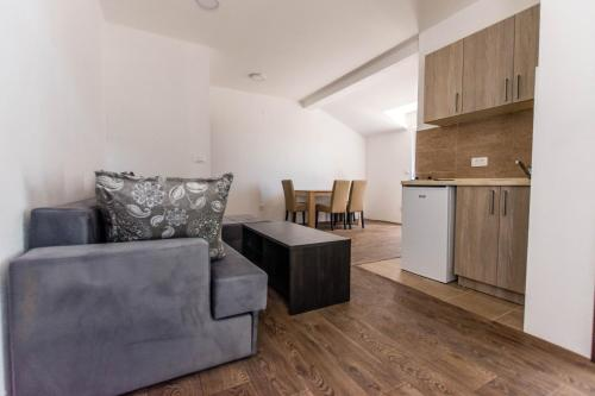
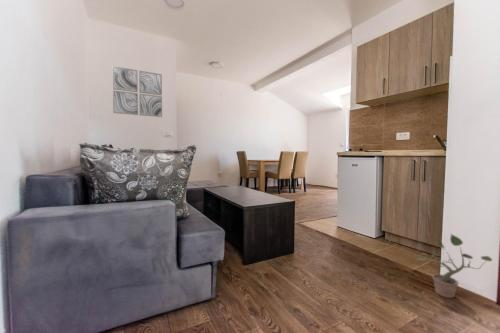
+ potted plant (449, 267)
+ wall art (139, 92)
